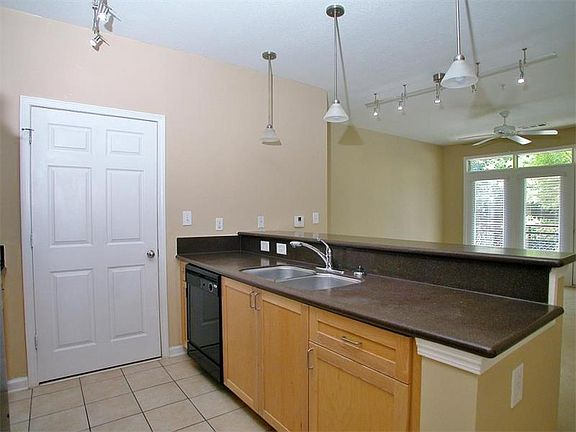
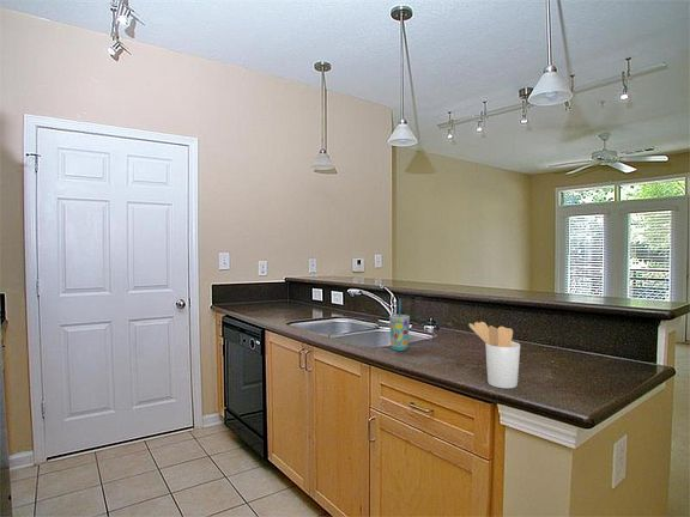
+ cup (399, 324)
+ utensil holder (494, 352)
